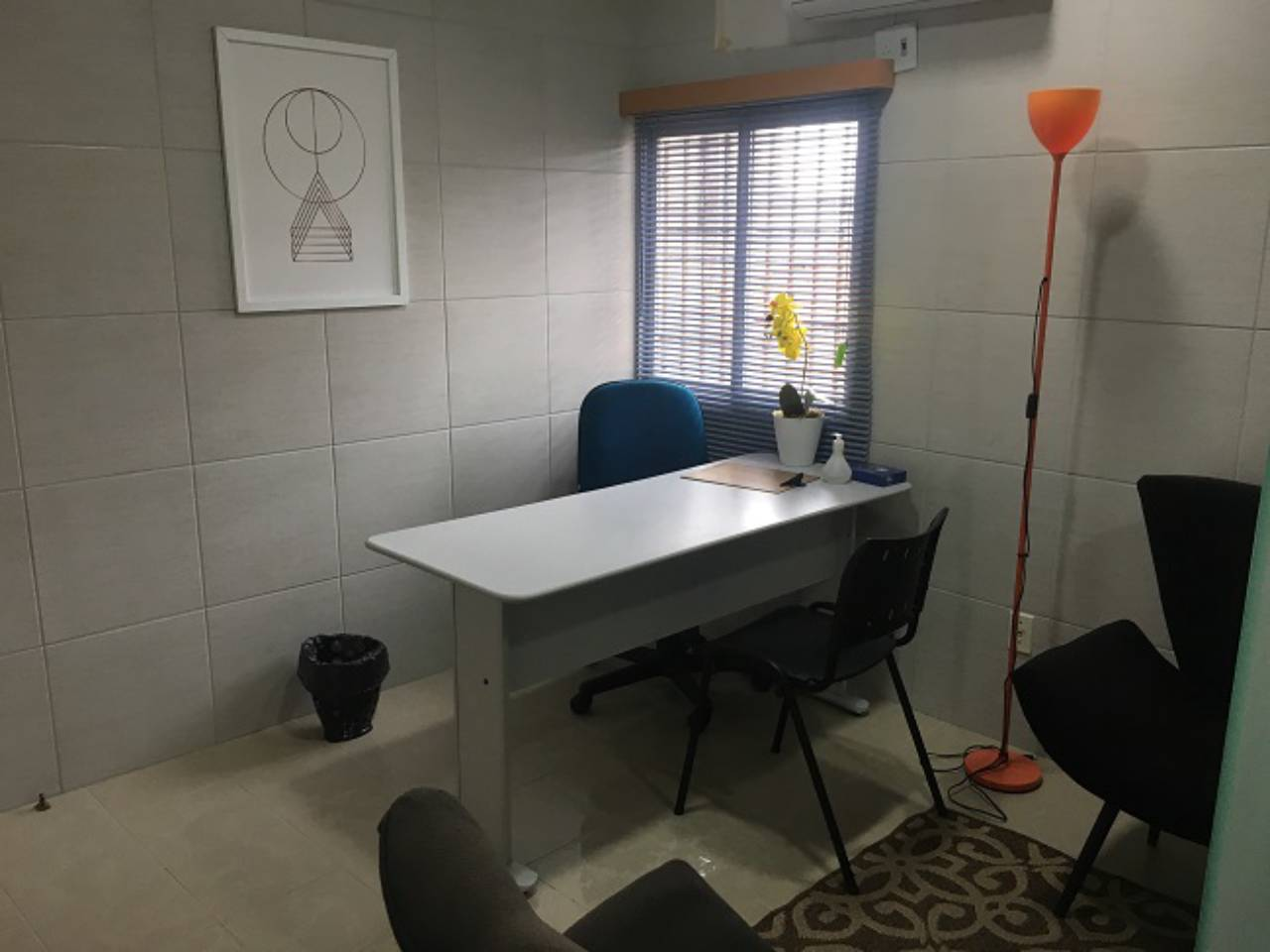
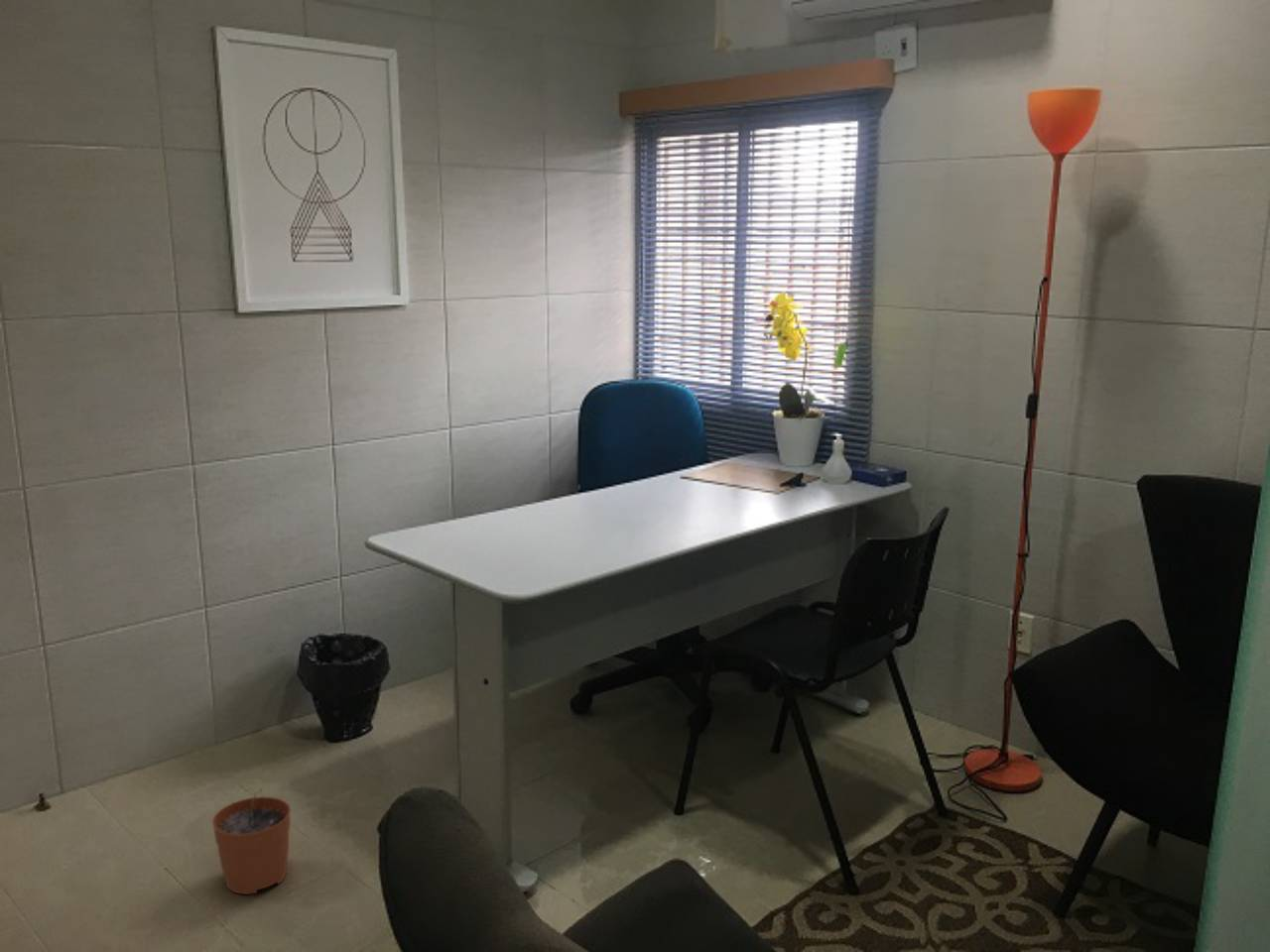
+ plant pot (252, 830)
